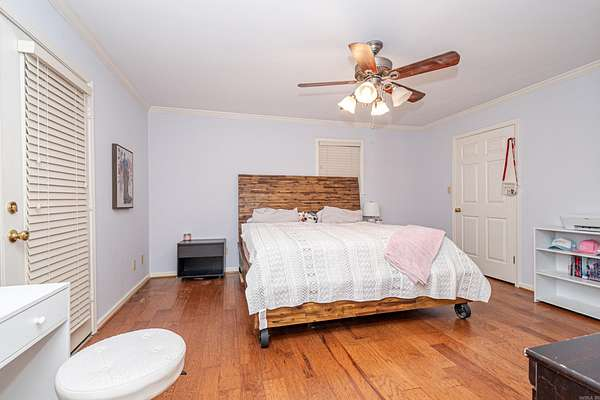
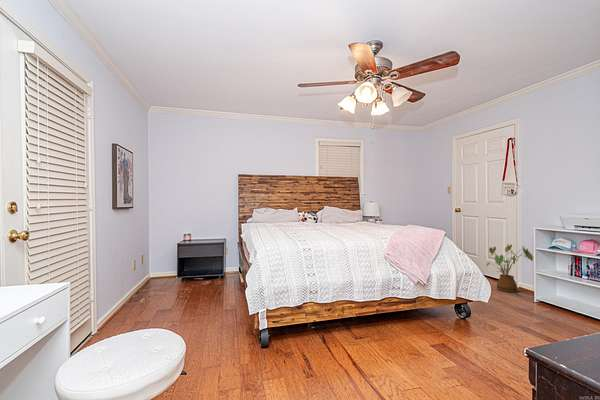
+ house plant (507, 268)
